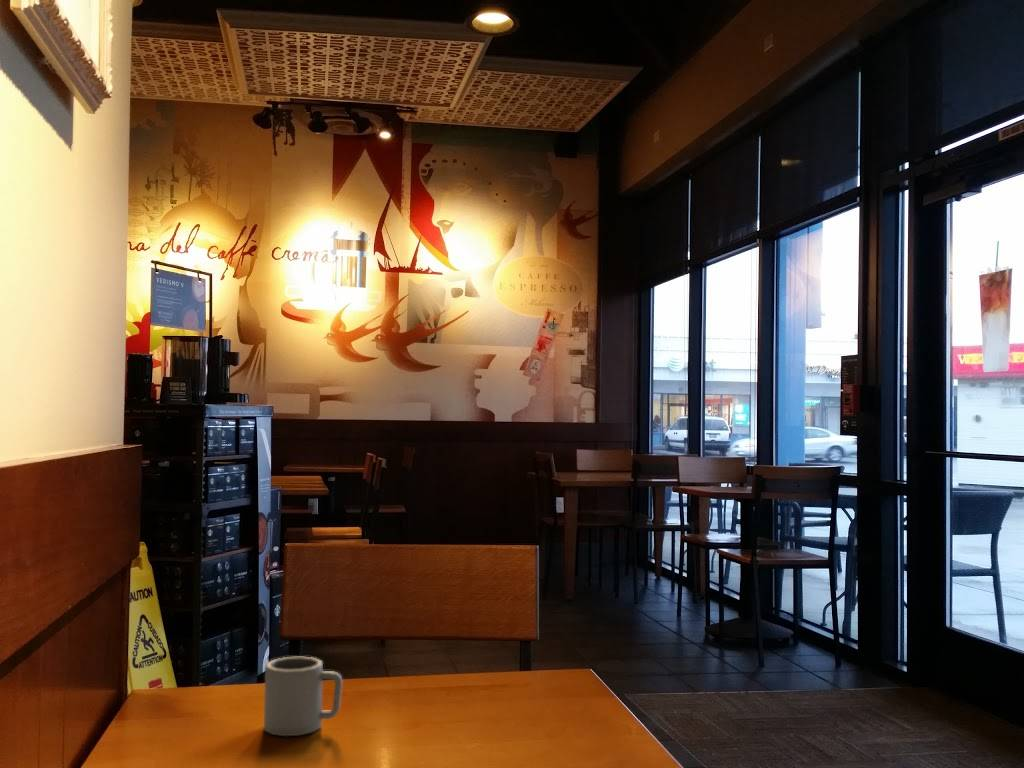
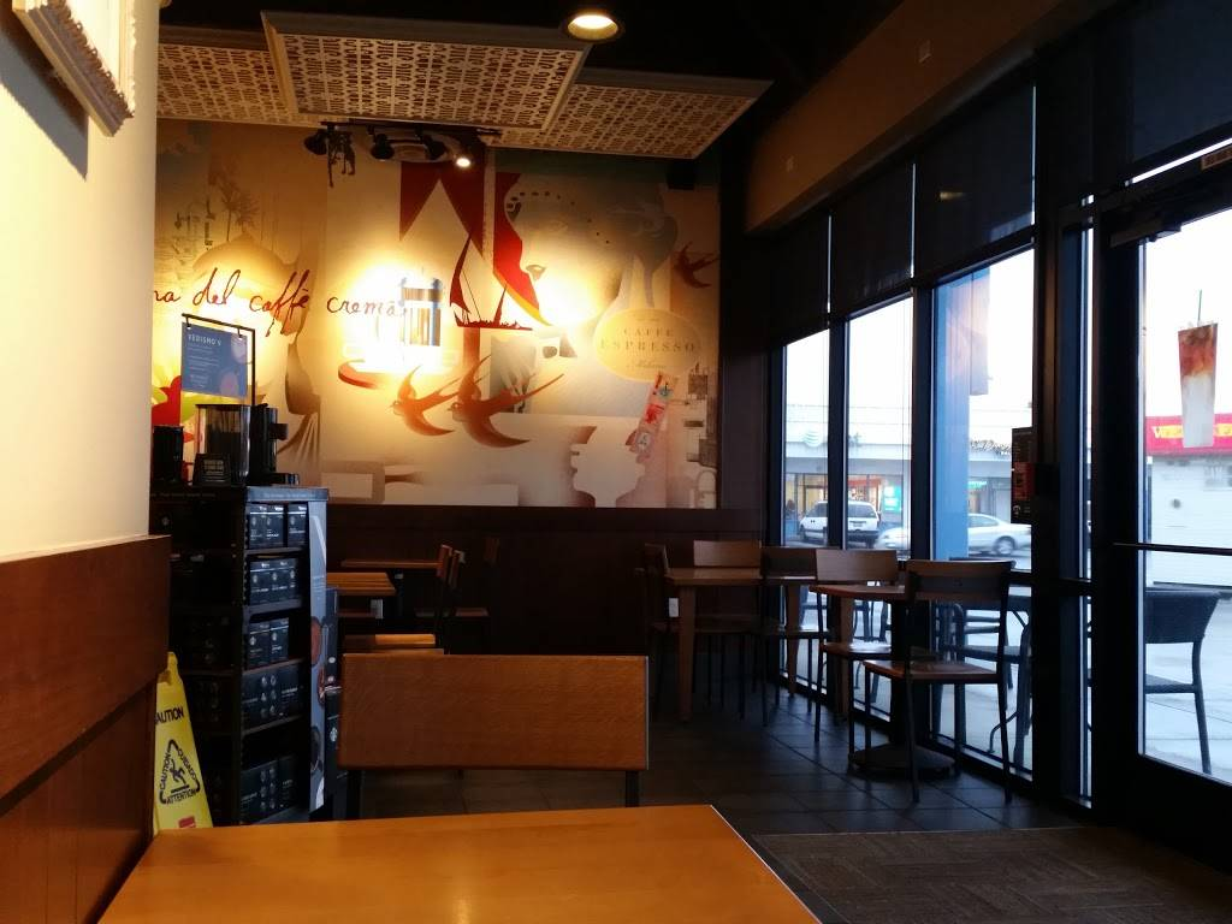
- cup (303, 695)
